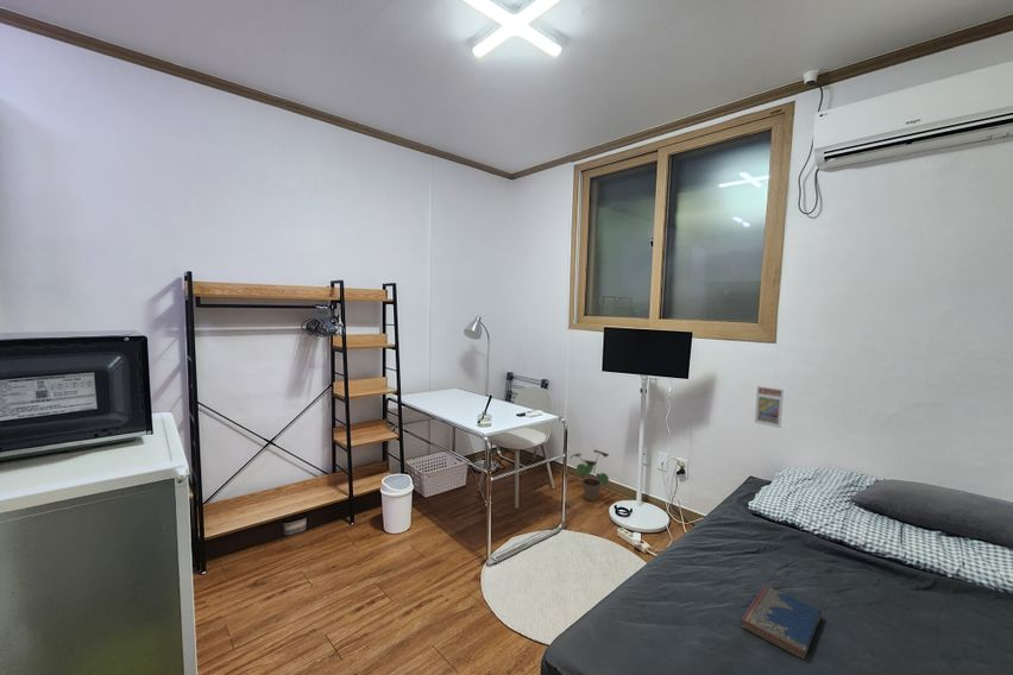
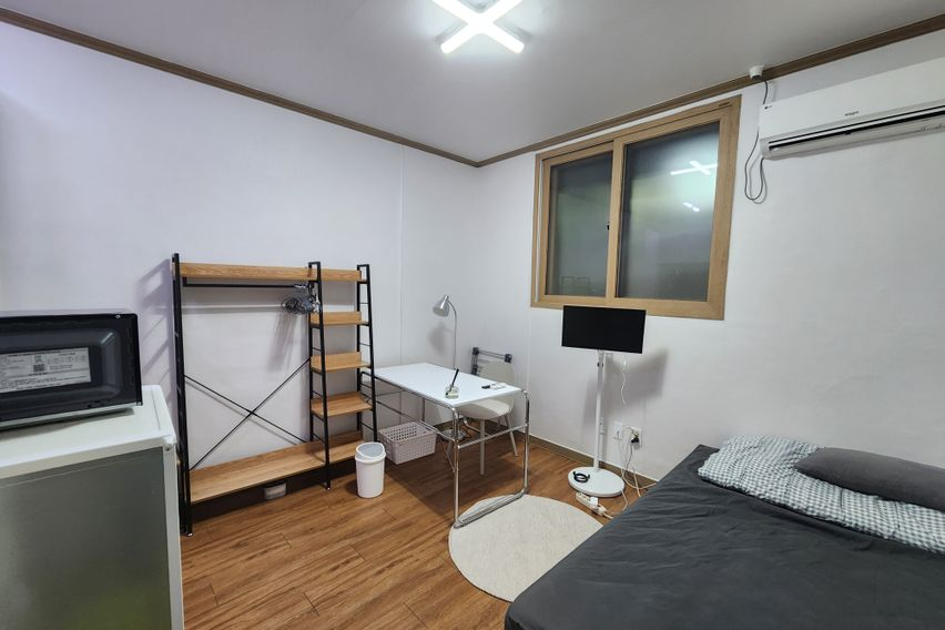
- potted plant (592, 475)
- hardcover book (781, 618)
- trading card display case (768, 406)
